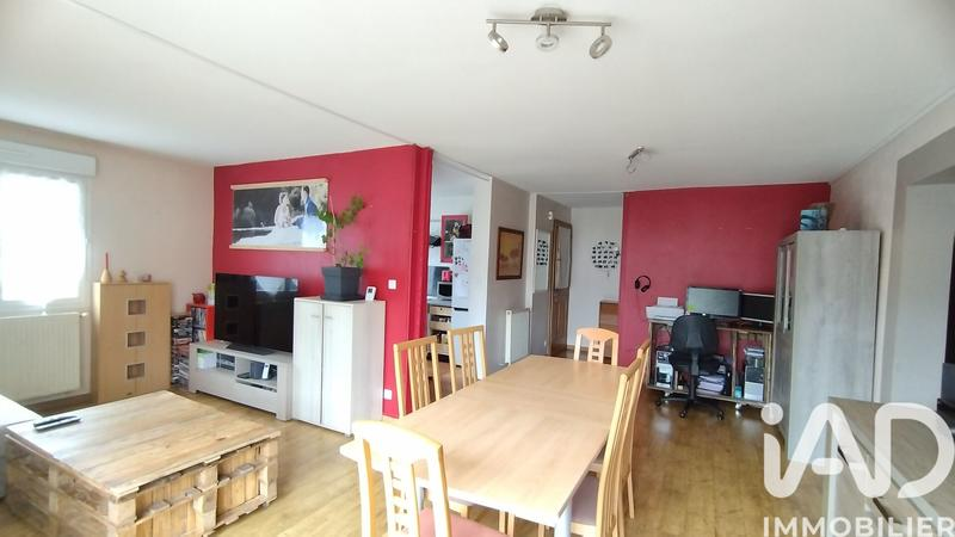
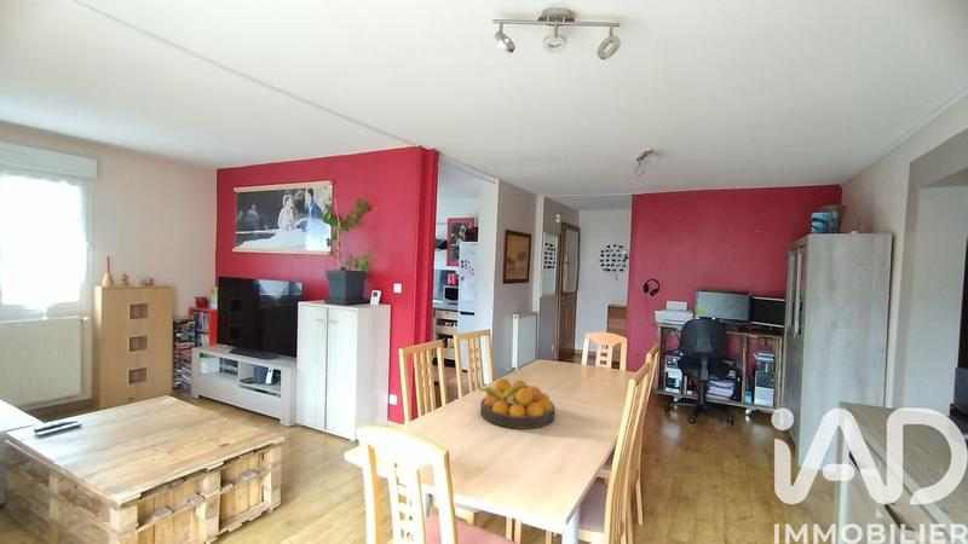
+ fruit bowl (518, 398)
